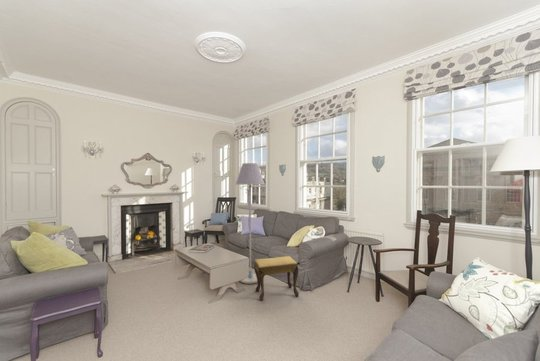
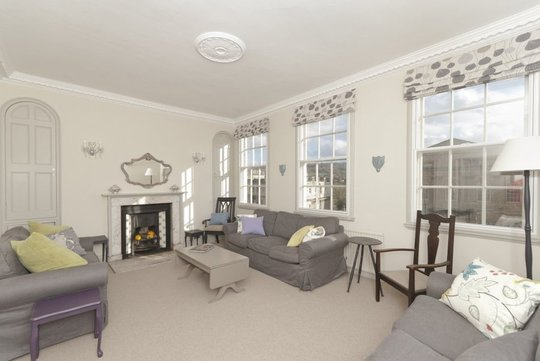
- floor lamp (250, 221)
- footstool (276, 273)
